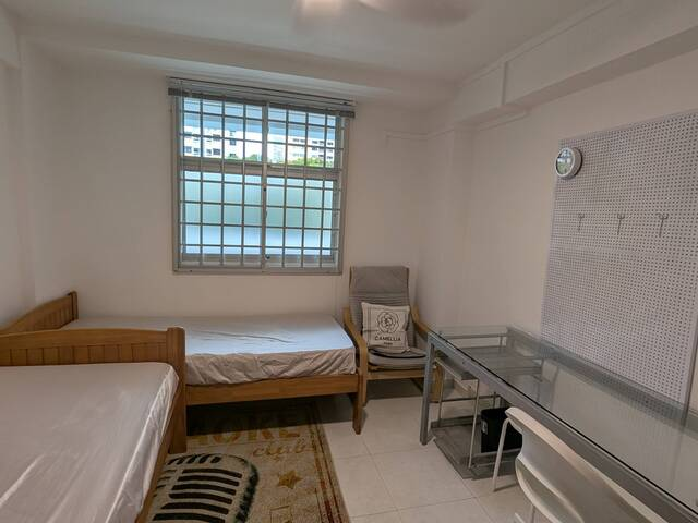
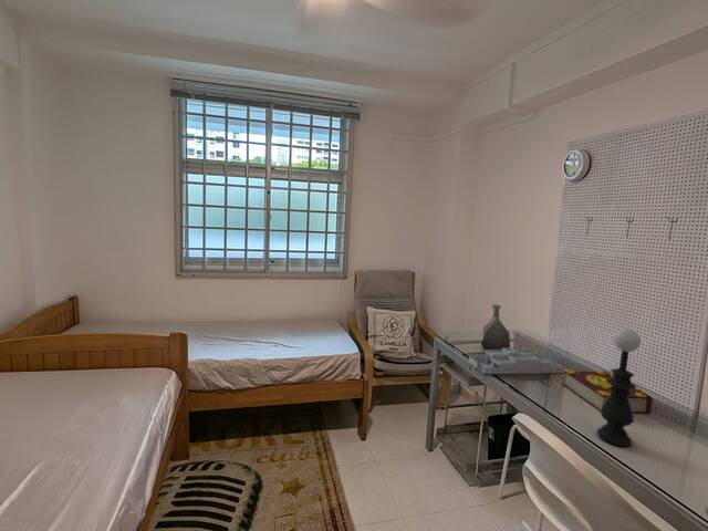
+ table lamp (621, 385)
+ desk organizer (516, 360)
+ vase (494, 327)
+ book (603, 389)
